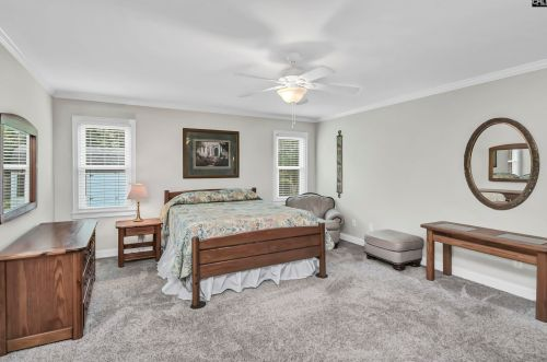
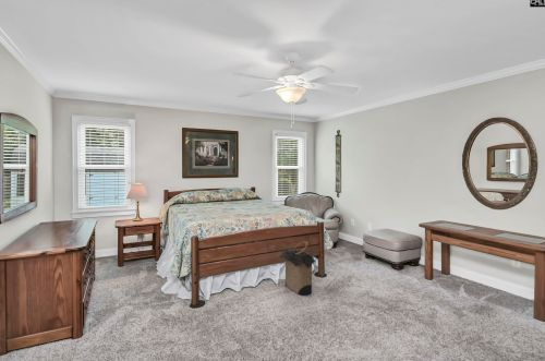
+ laundry hamper (296, 264)
